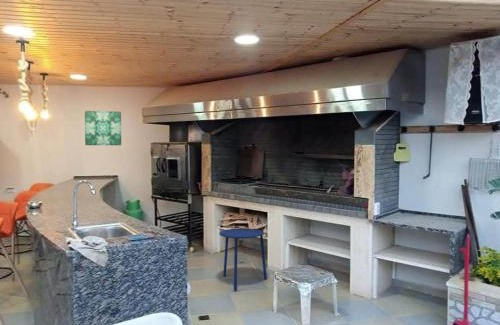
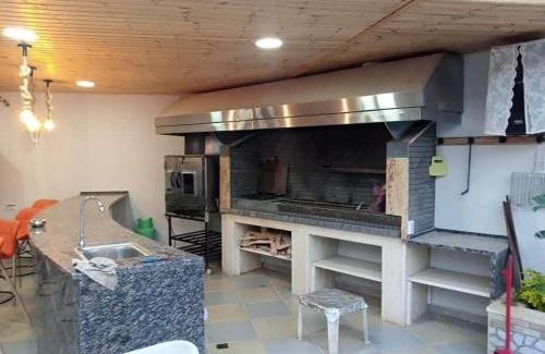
- wall art (103, 128)
- side table (236, 257)
